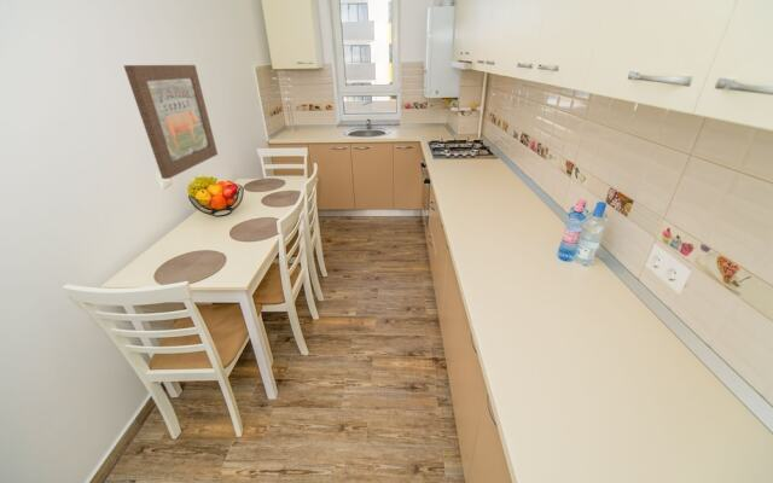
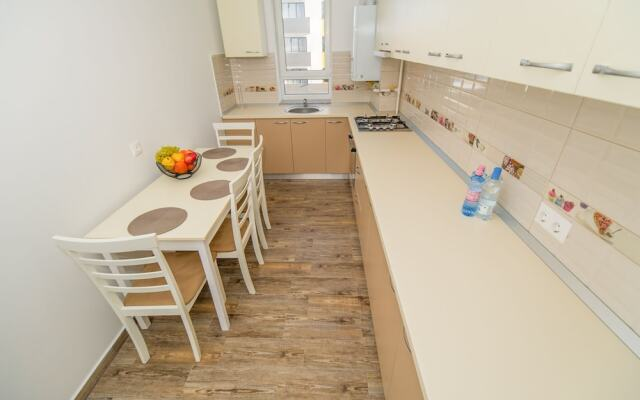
- wall art (179, 118)
